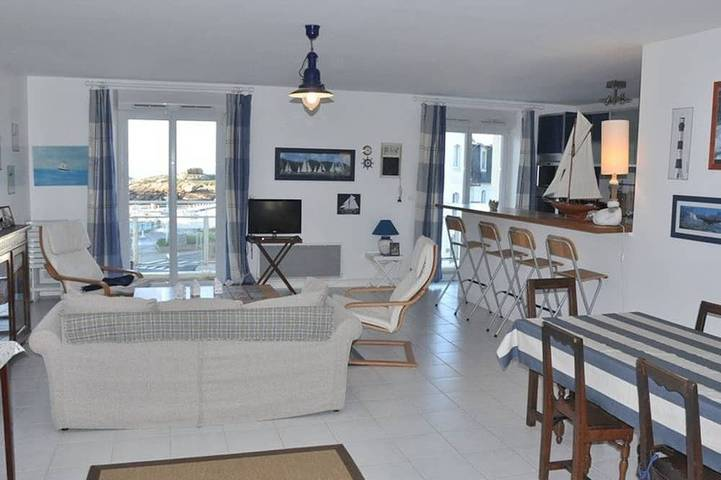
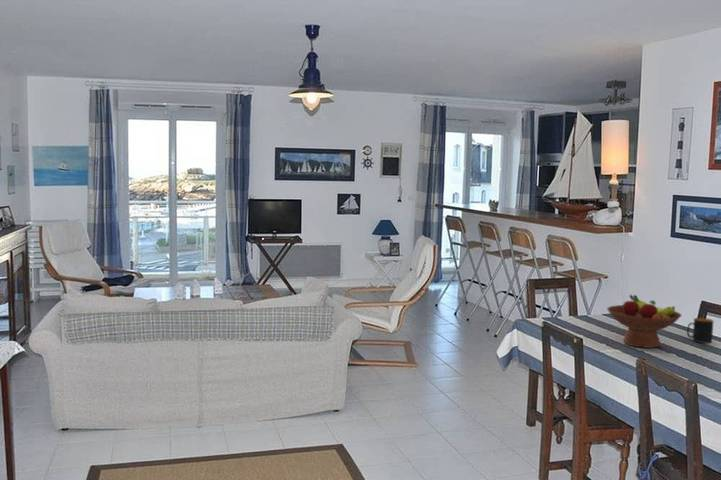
+ mug (699, 330)
+ fruit bowl (642, 321)
